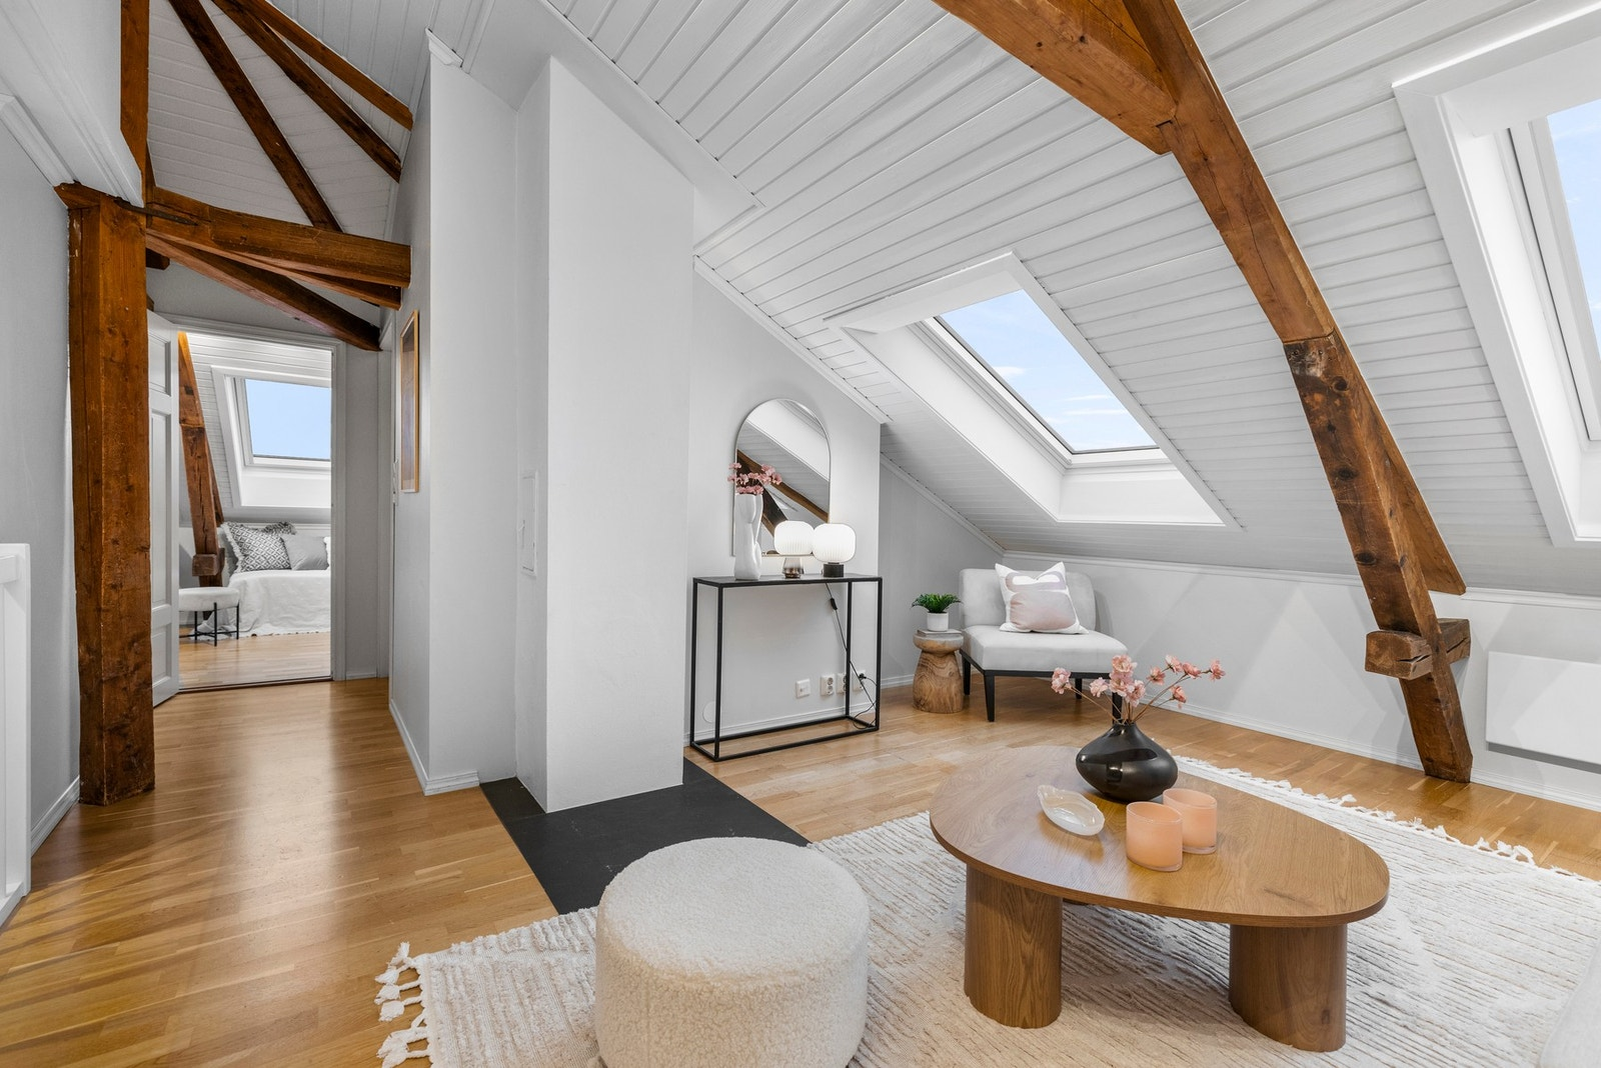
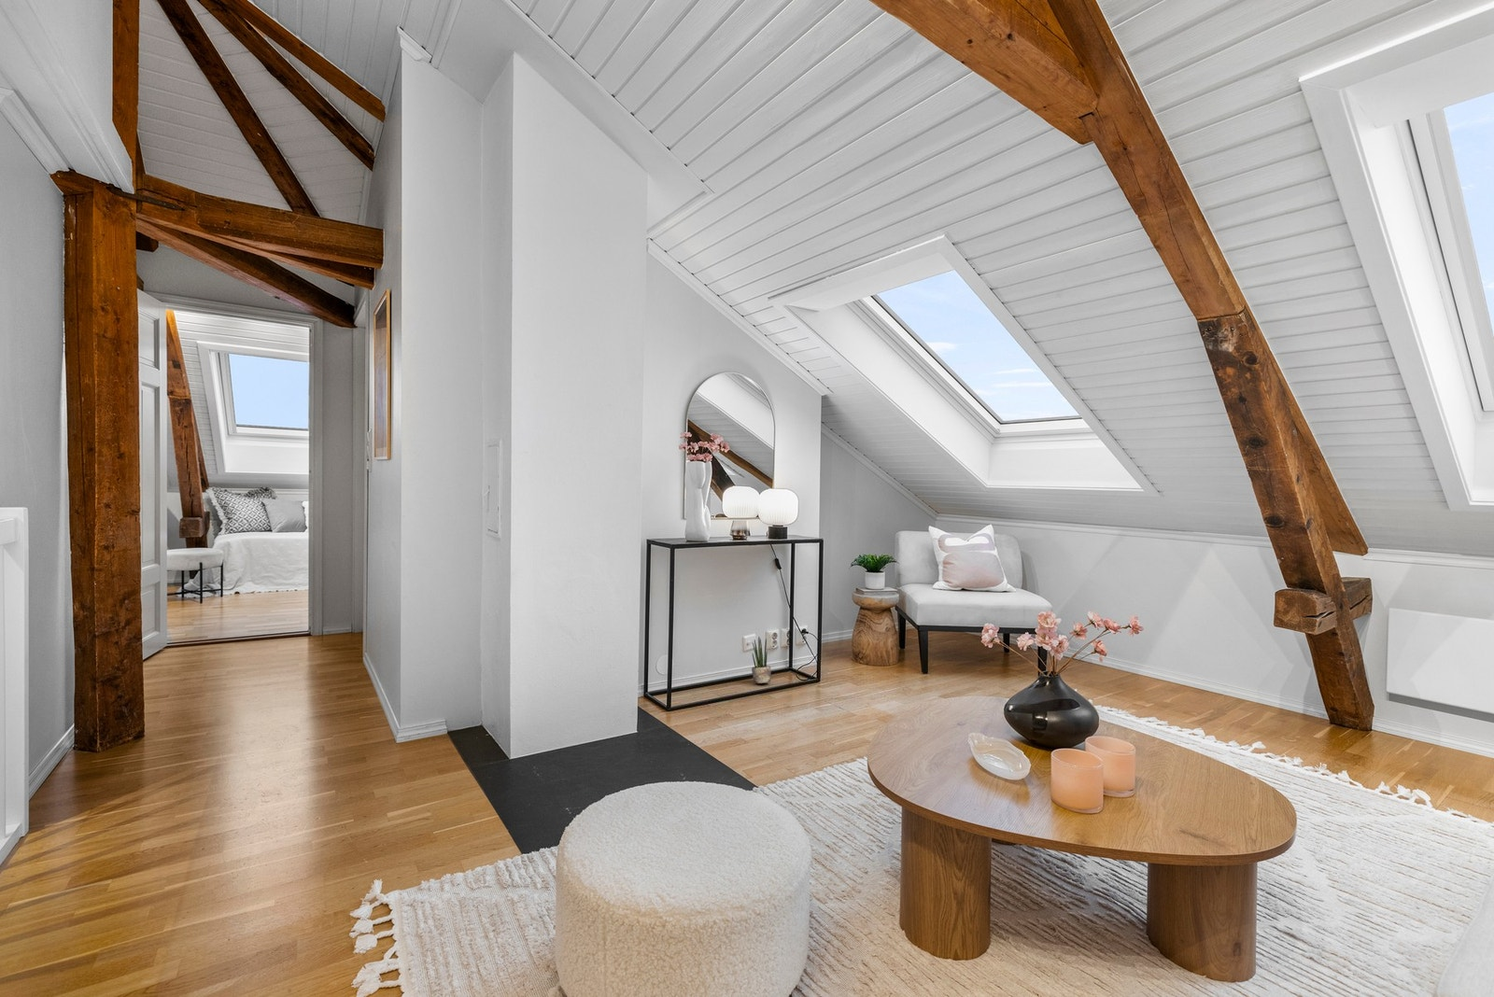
+ potted plant (760, 659)
